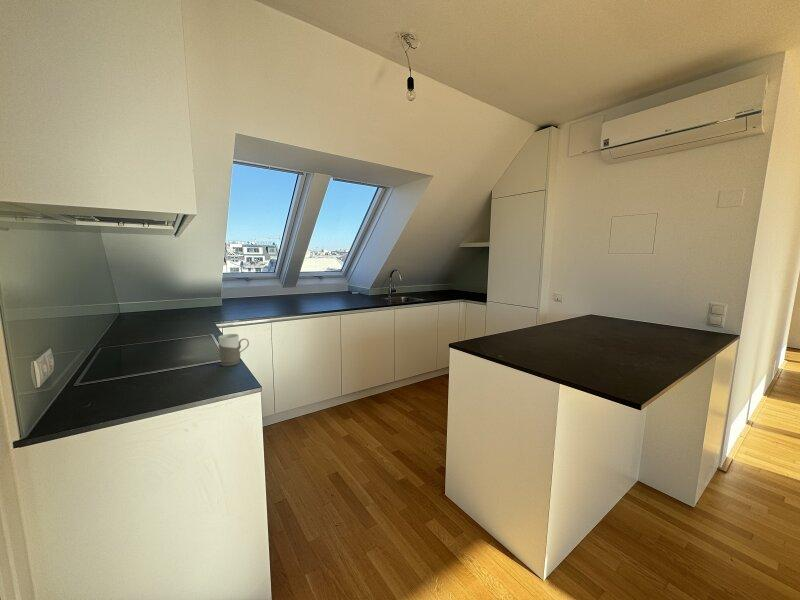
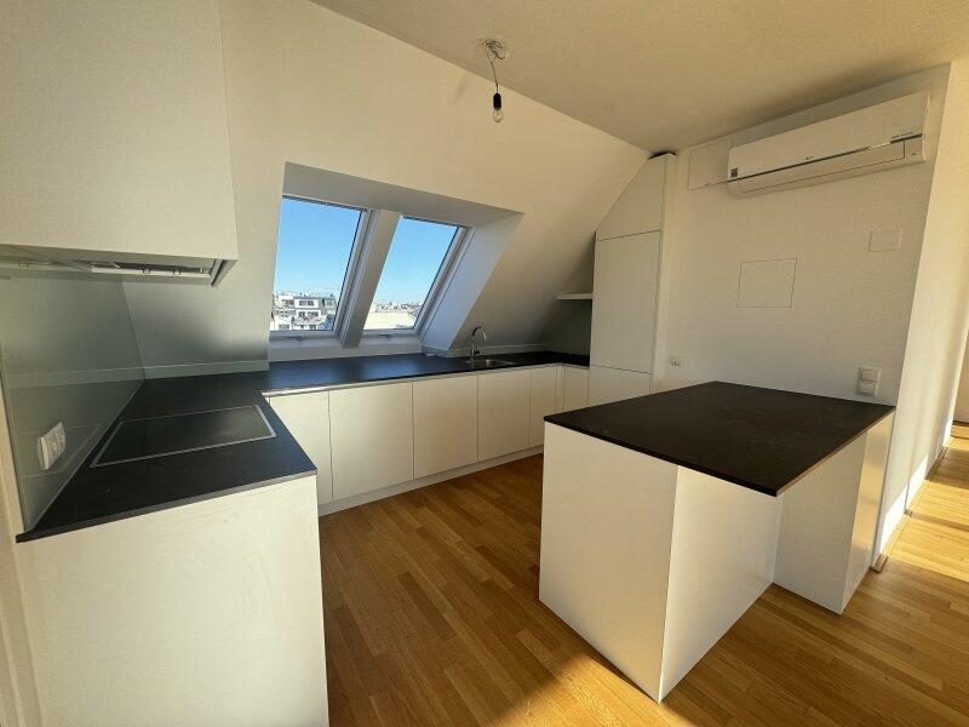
- mug (234, 348)
